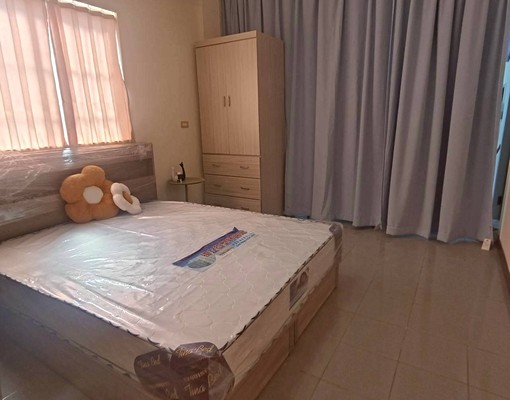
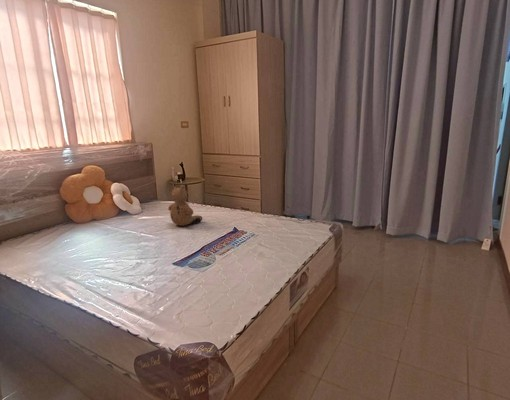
+ teddy bear (184, 203)
